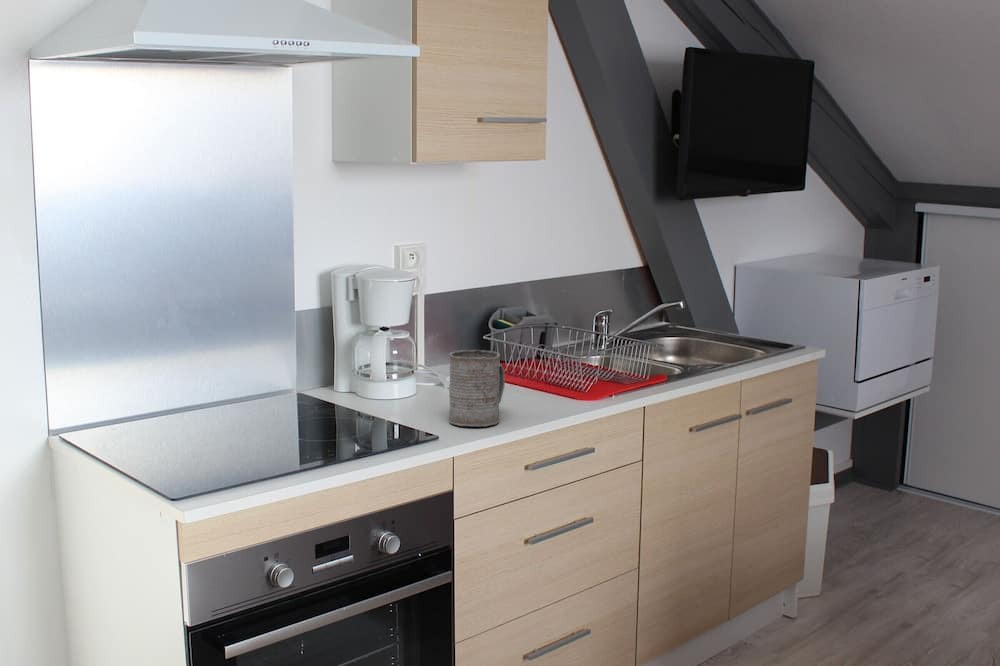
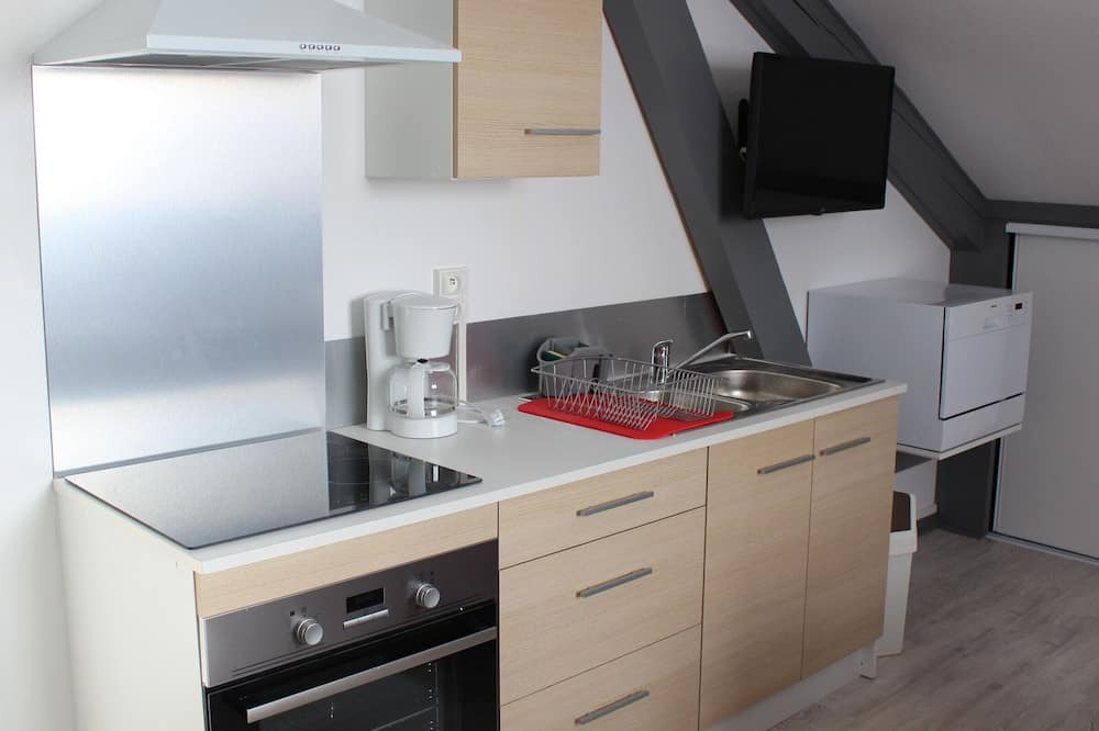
- mug (479, 386)
